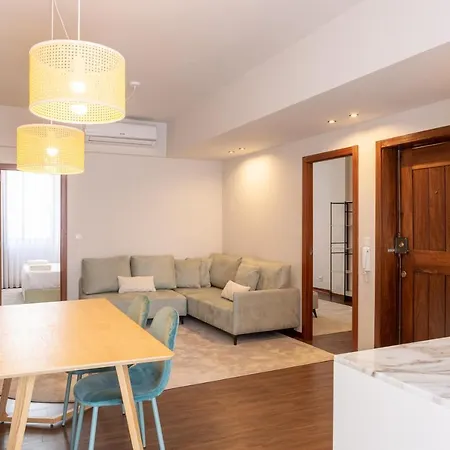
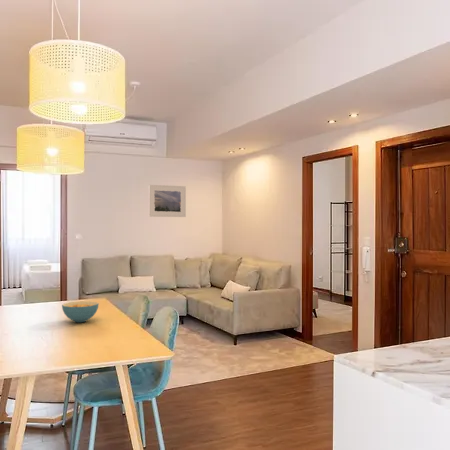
+ cereal bowl (80, 312)
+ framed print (167, 201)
